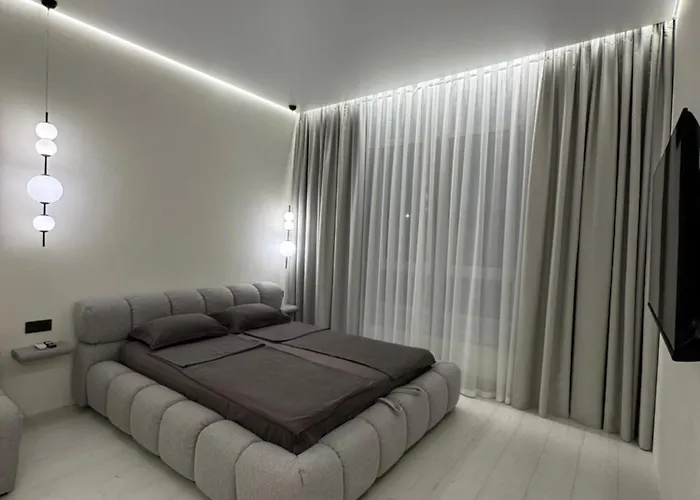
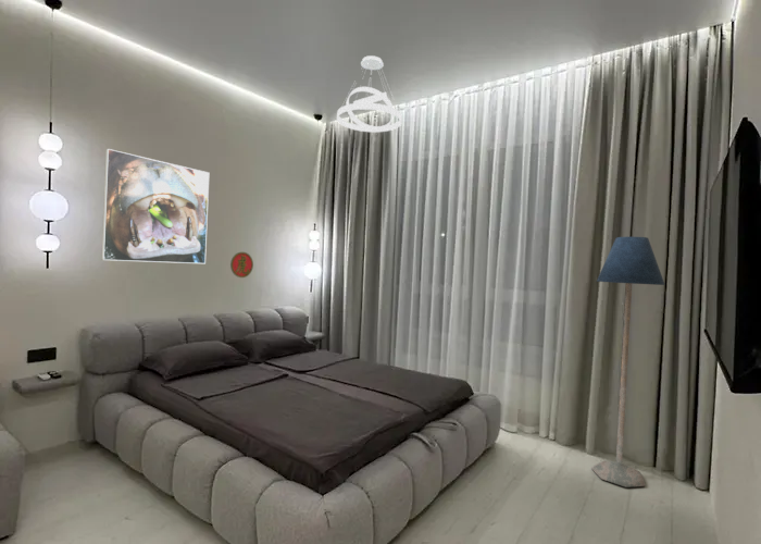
+ decorative plate (241, 264)
+ pendant light (371, 91)
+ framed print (160, 211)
+ floor lamp (625, 356)
